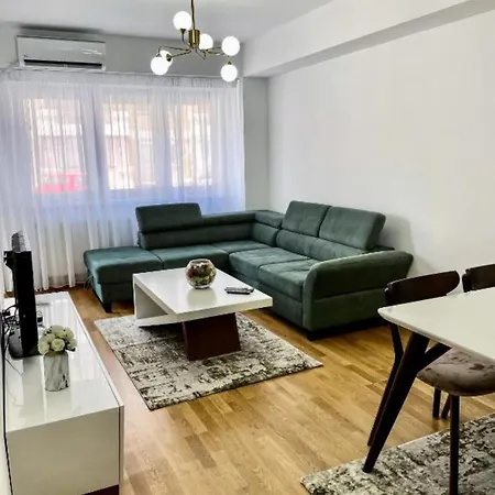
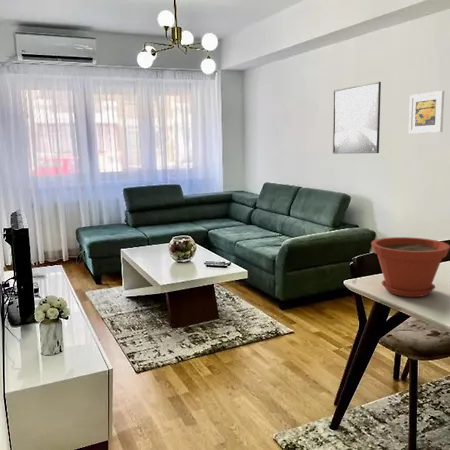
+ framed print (355, 120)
+ plant pot (408, 267)
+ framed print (425, 113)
